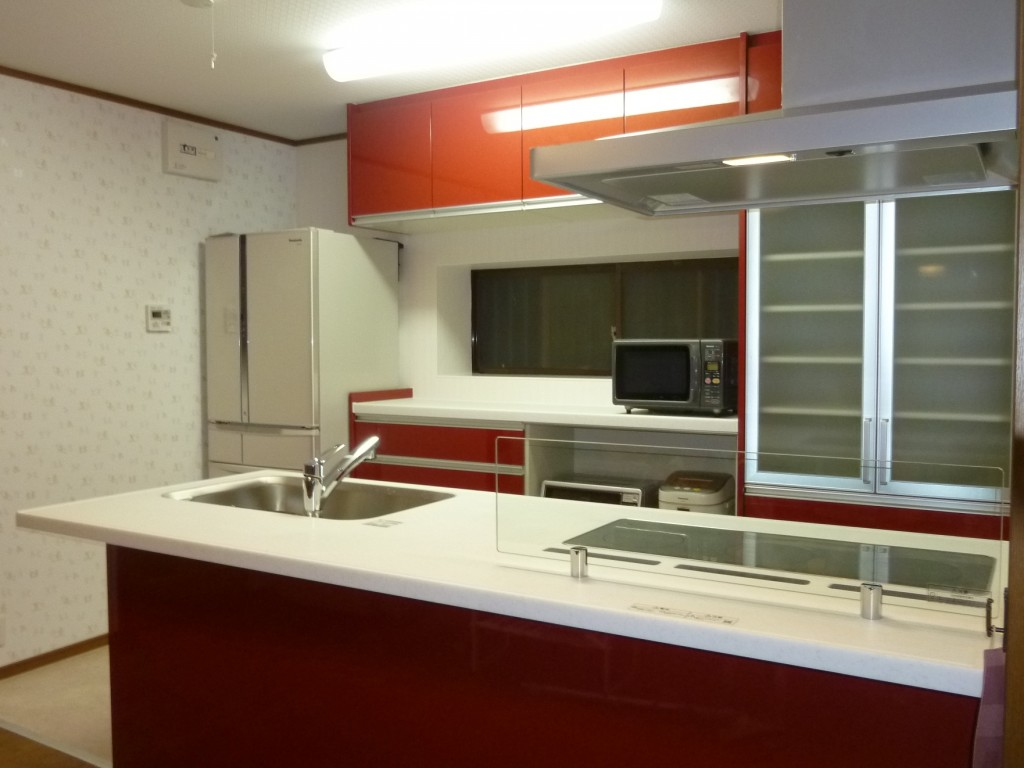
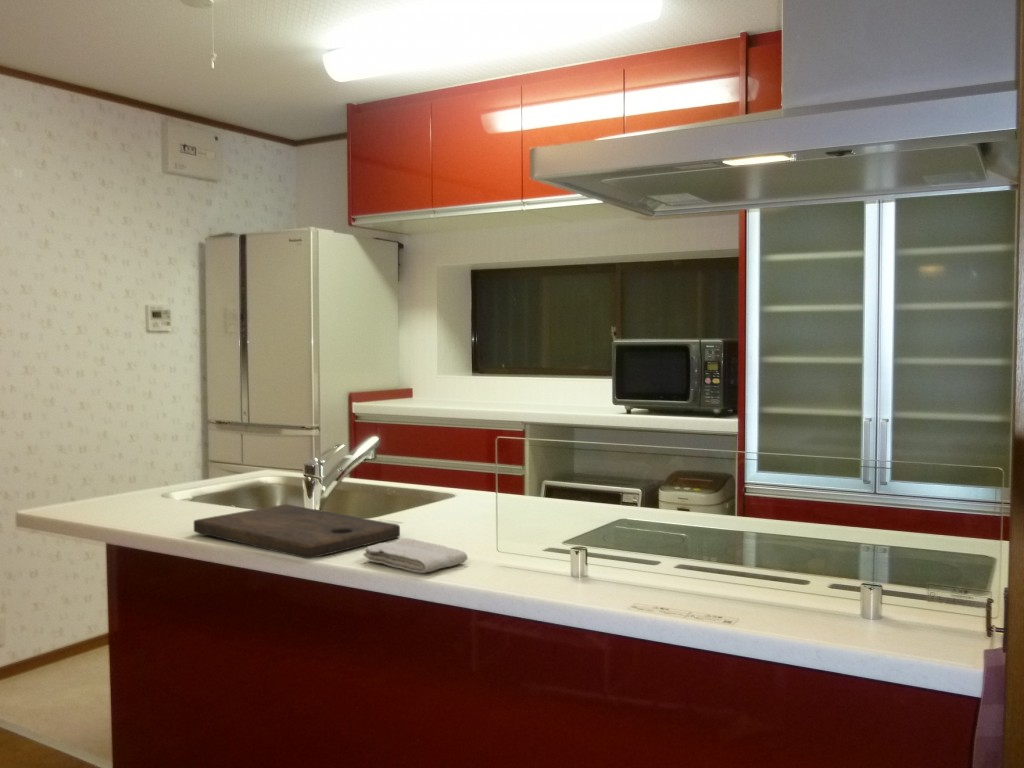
+ washcloth (414, 553)
+ cutting board (295, 528)
